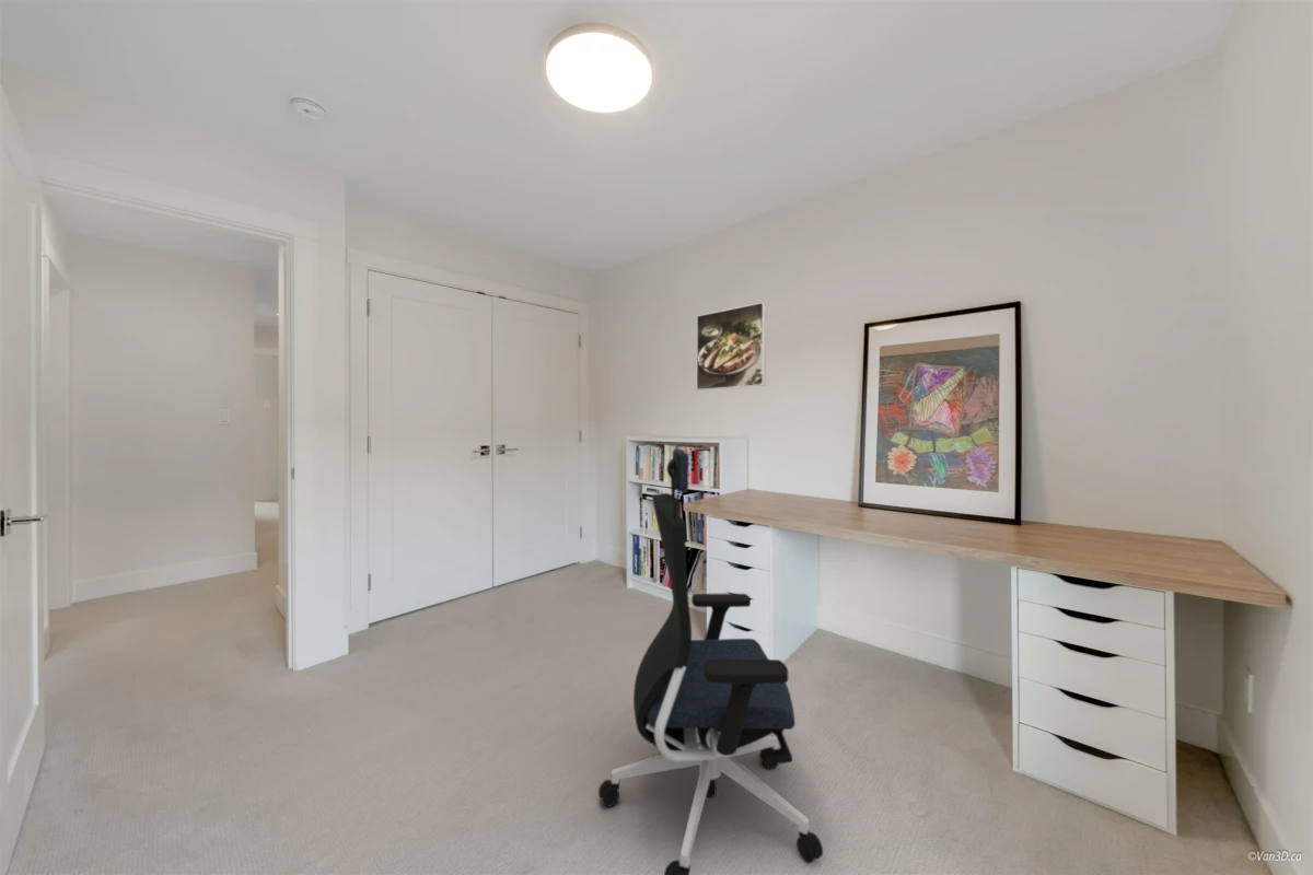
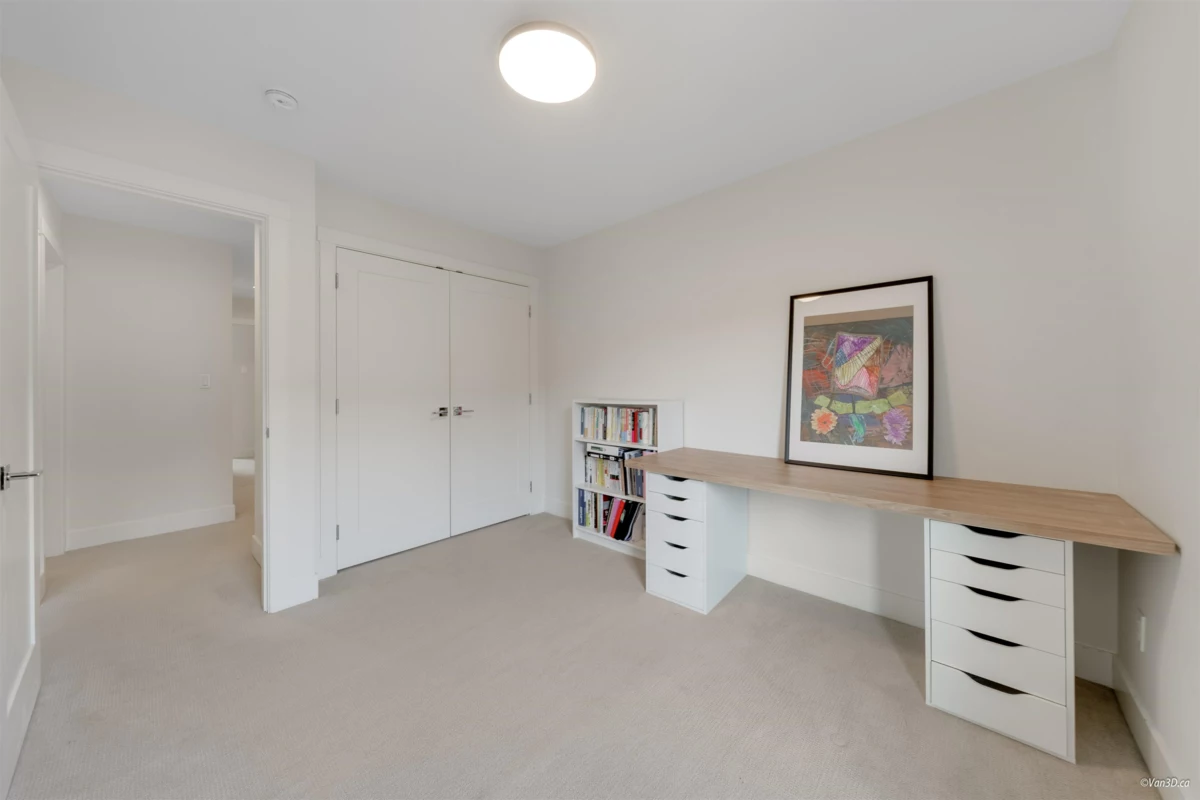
- office chair (707, 629)
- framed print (729, 348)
